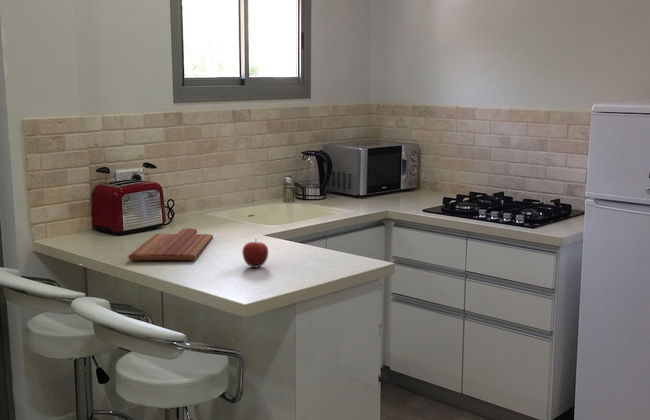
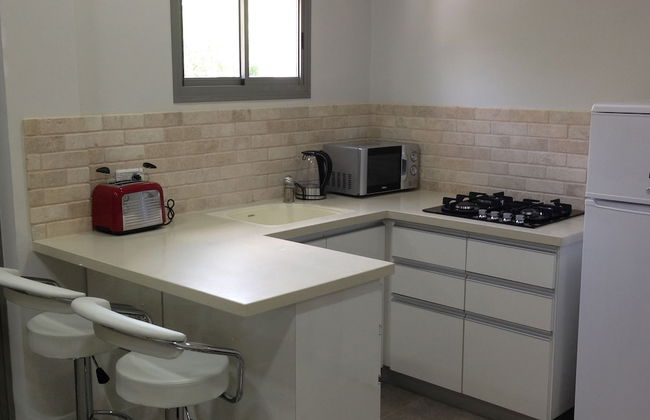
- cutting board (174, 245)
- fruit (255, 253)
